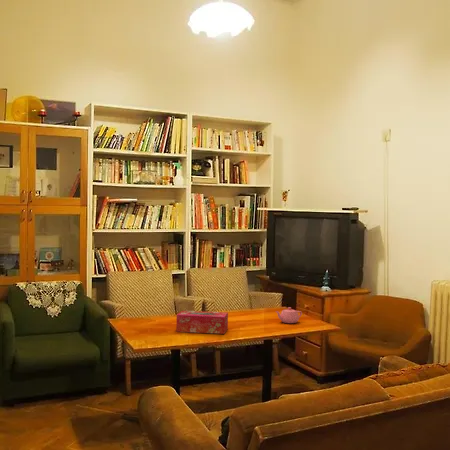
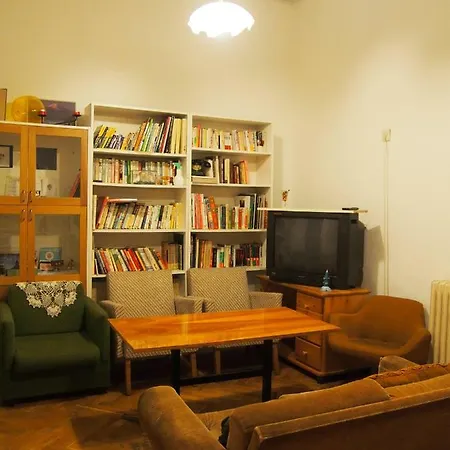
- teapot (288, 314)
- tissue box (202, 321)
